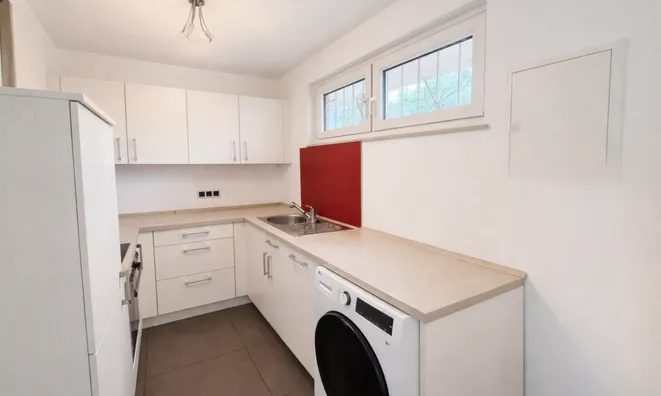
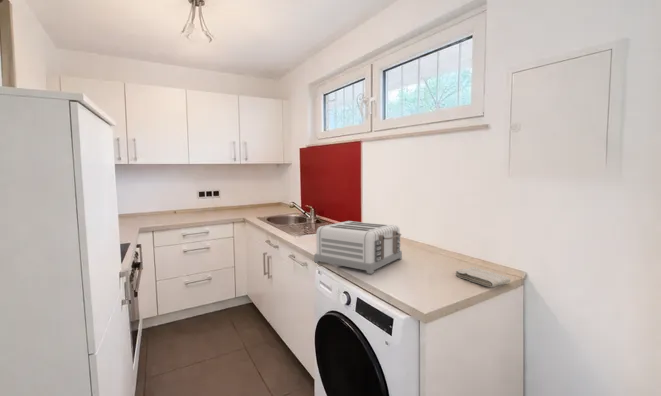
+ toaster (362, 243)
+ washcloth (481, 276)
